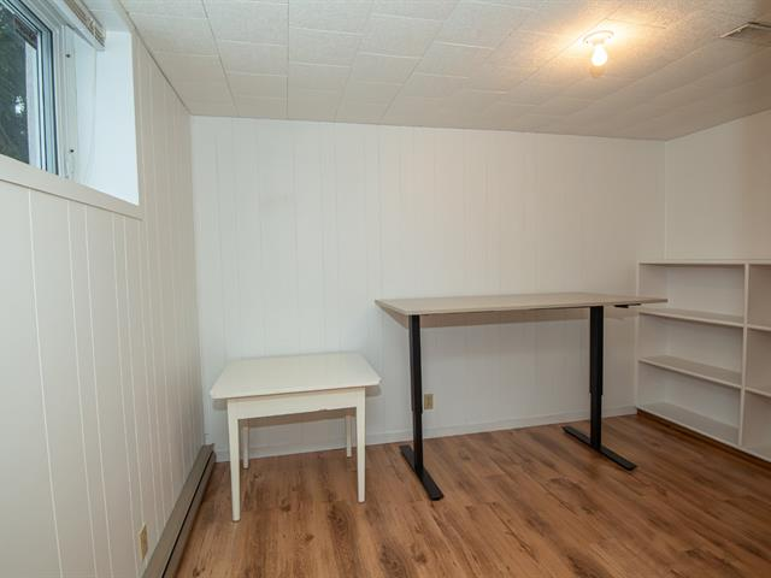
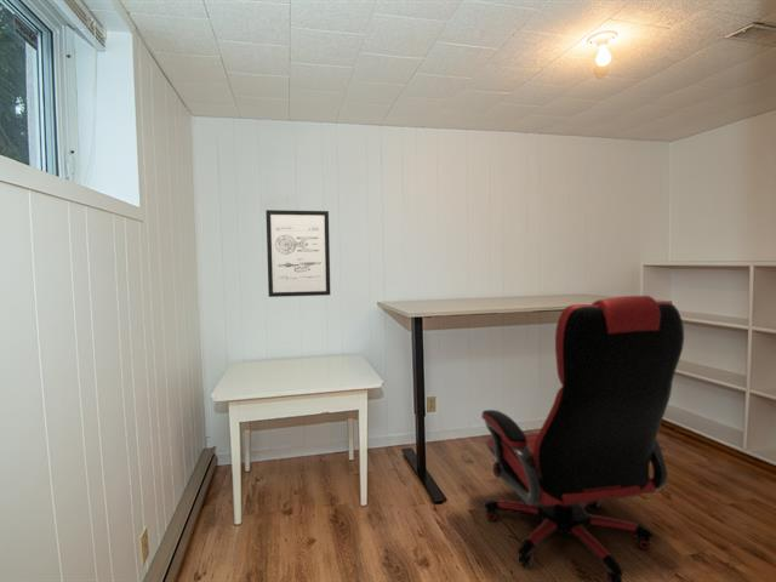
+ wall art (298, 253)
+ office chair (569, 415)
